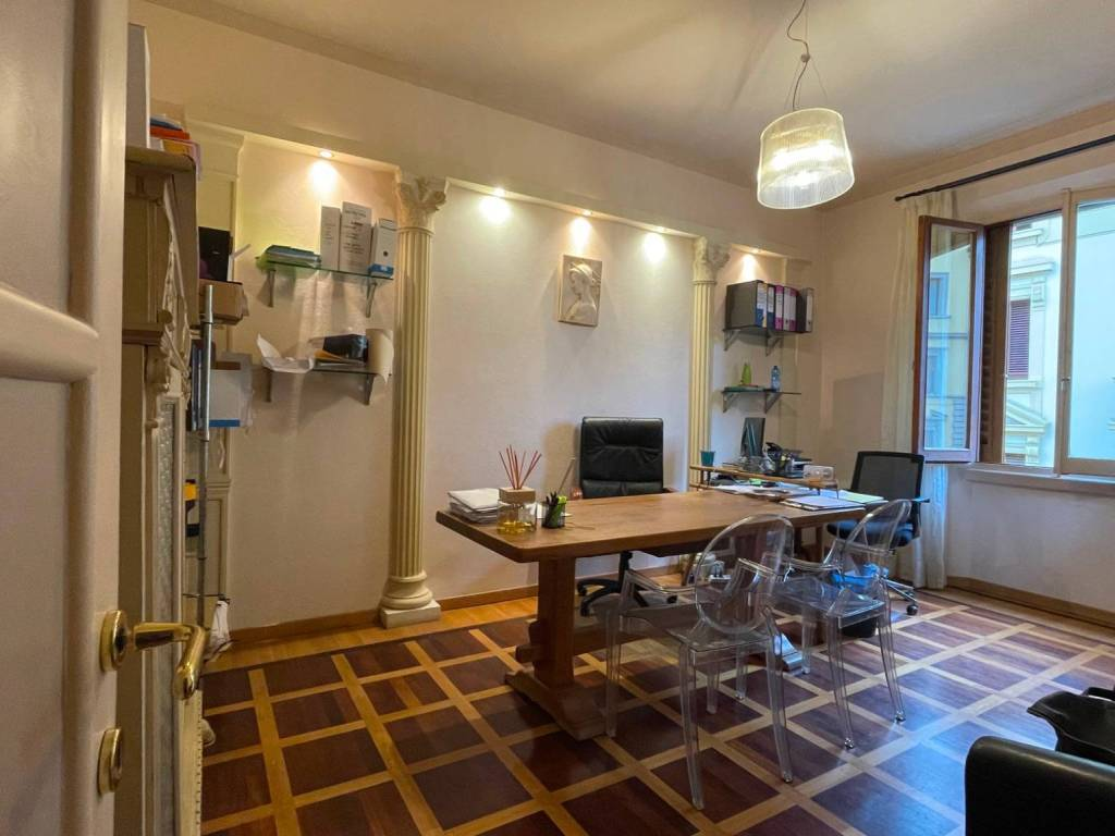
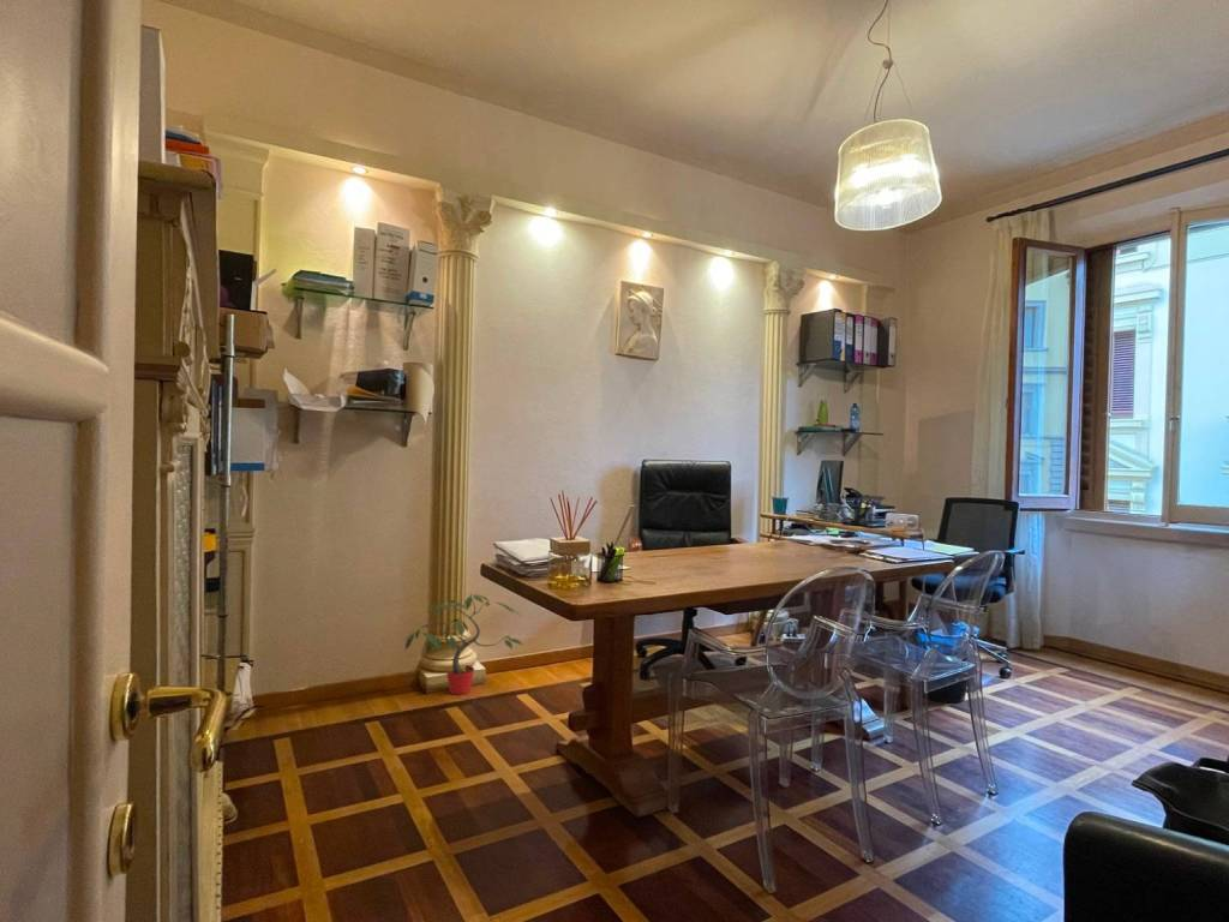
+ potted plant (466, 643)
